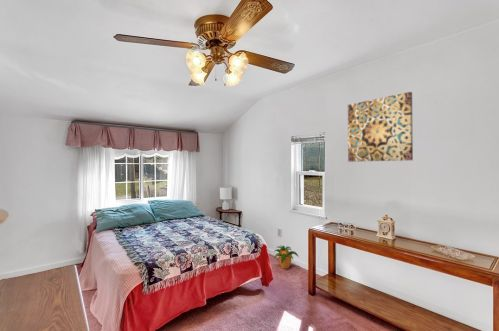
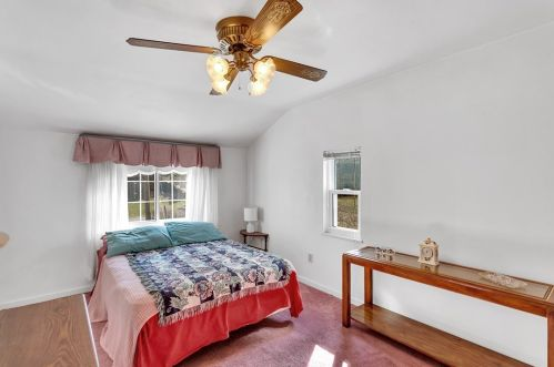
- potted plant (283, 255)
- wall art (377, 130)
